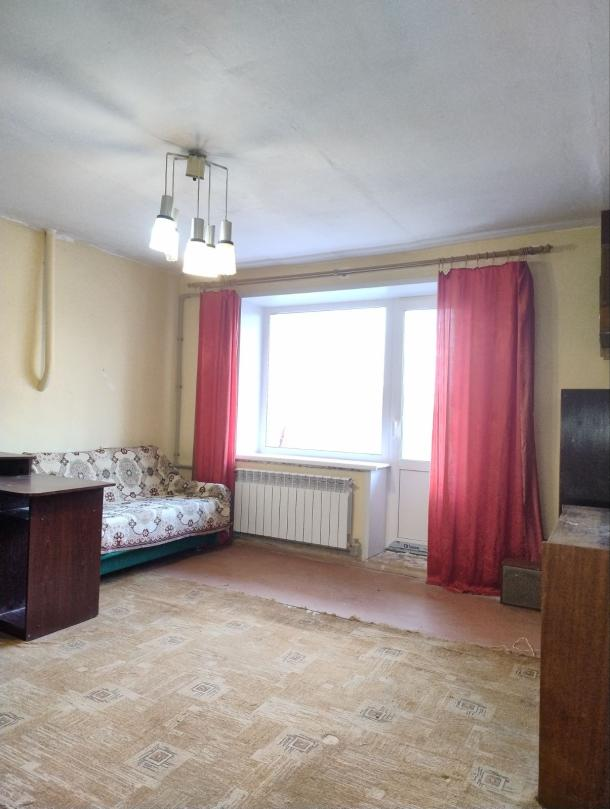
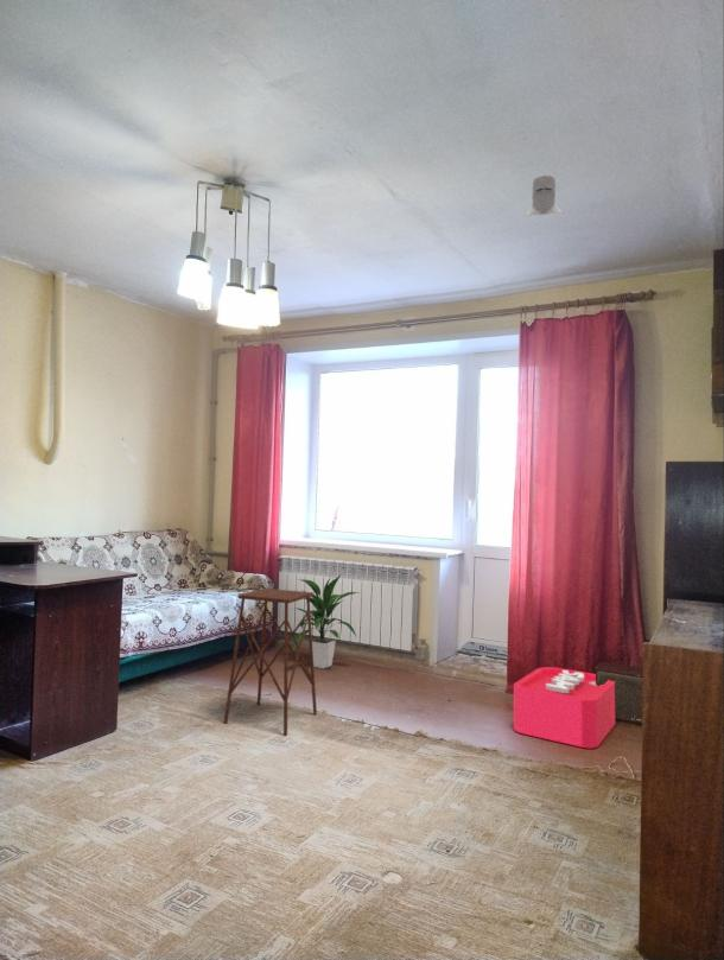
+ side table (274, 656)
+ indoor plant (319, 618)
+ storage bin (578, 701)
+ knight helmet (544, 199)
